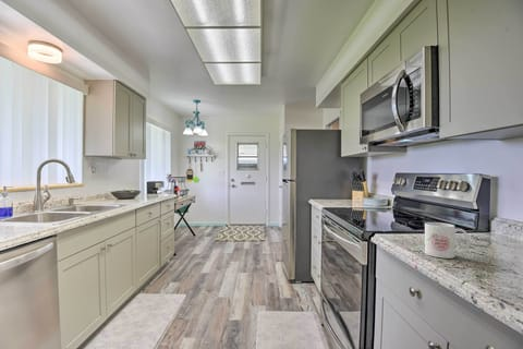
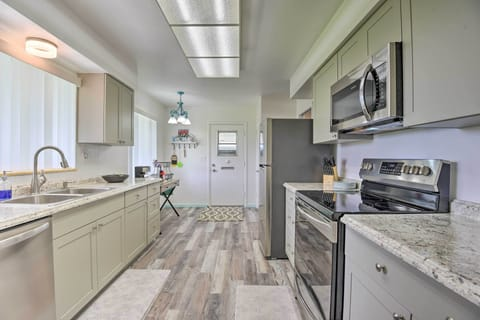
- mug (446, 240)
